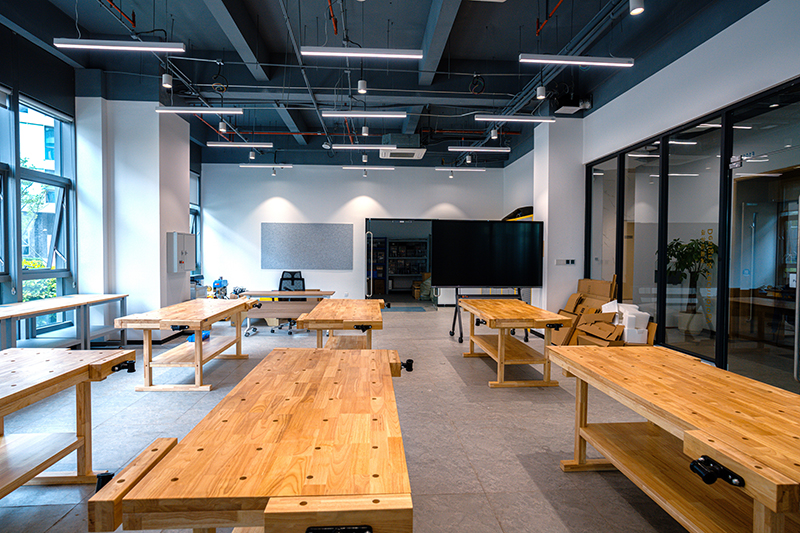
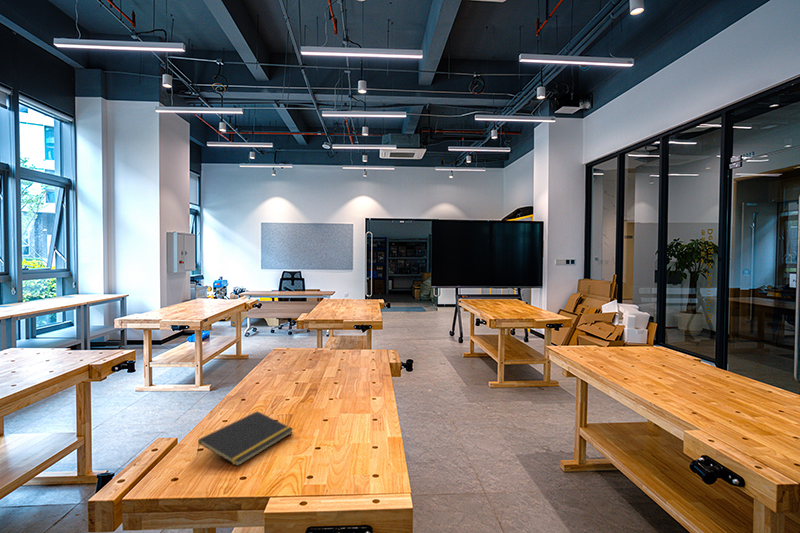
+ notepad (248, 435)
